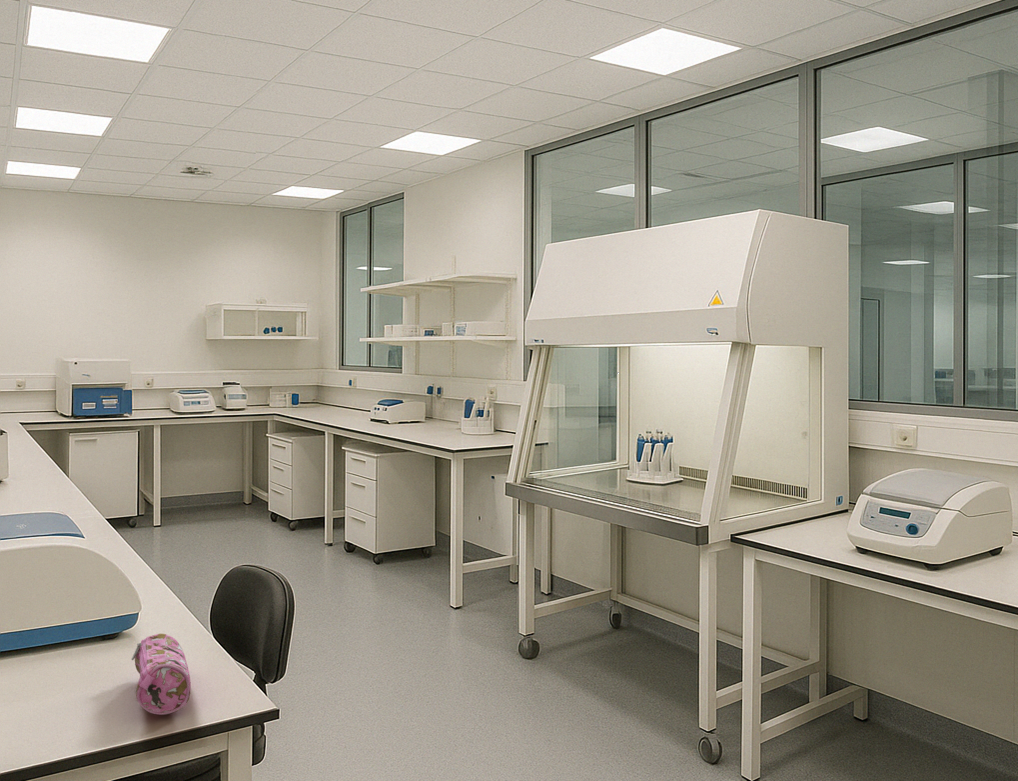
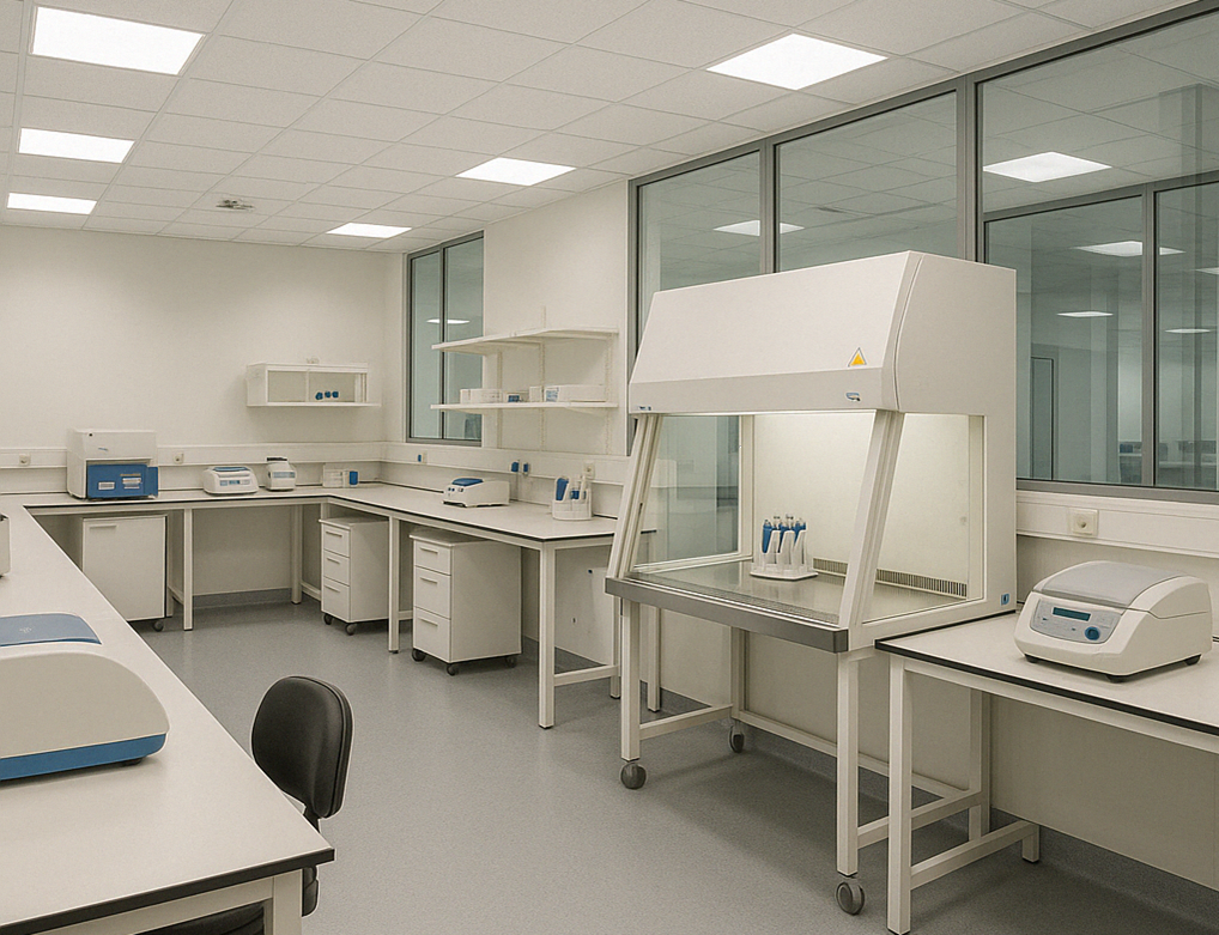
- pencil case (161, 672)
